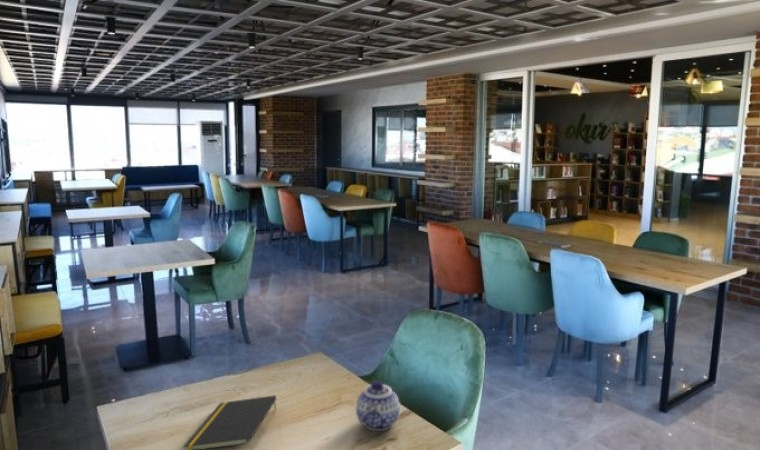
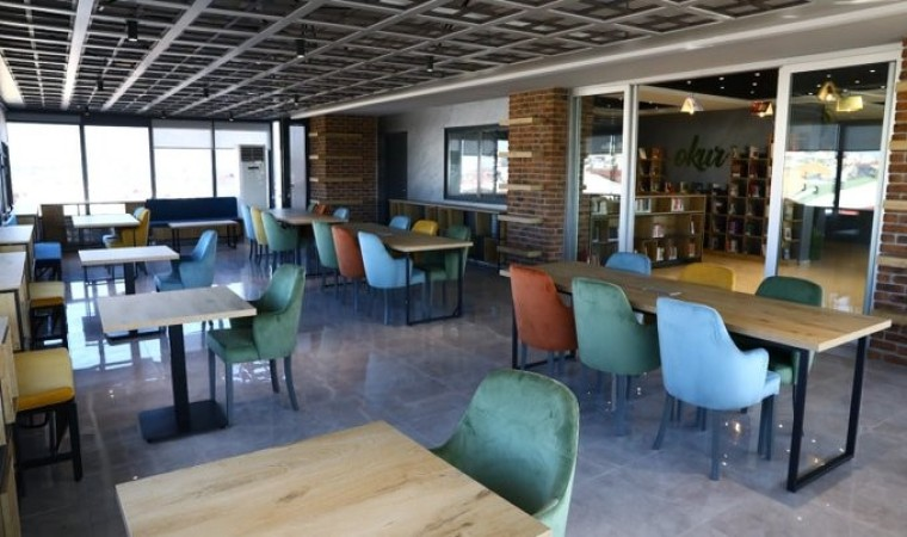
- teapot (377, 403)
- notepad (233, 421)
